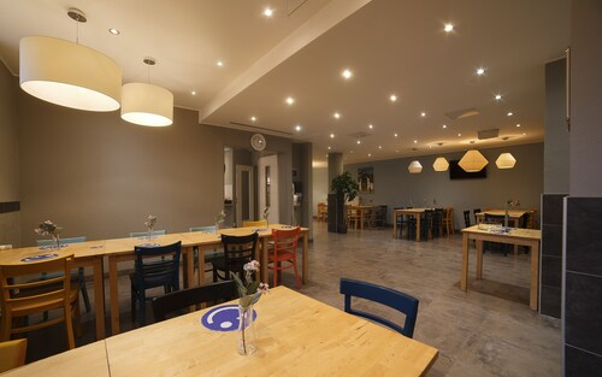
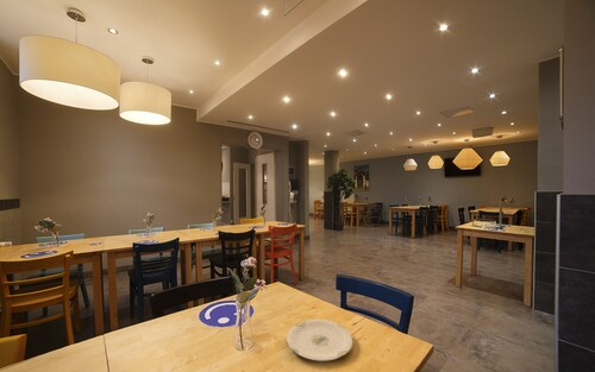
+ plate (319, 339)
